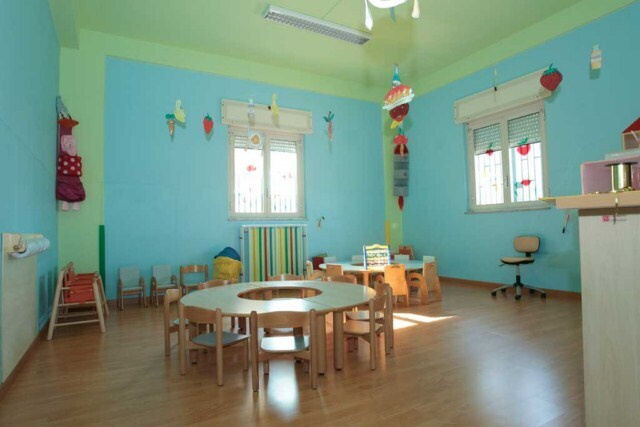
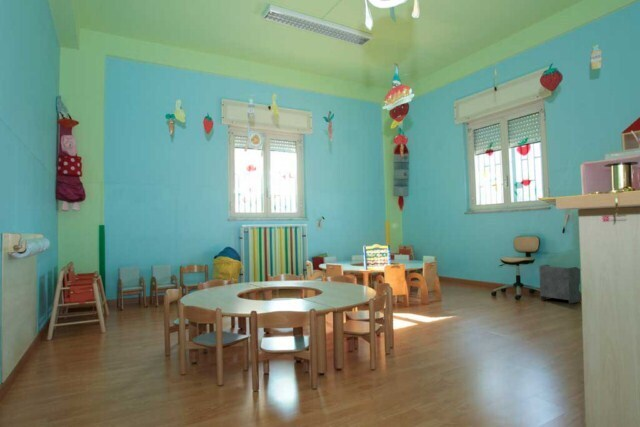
+ waste basket (562, 282)
